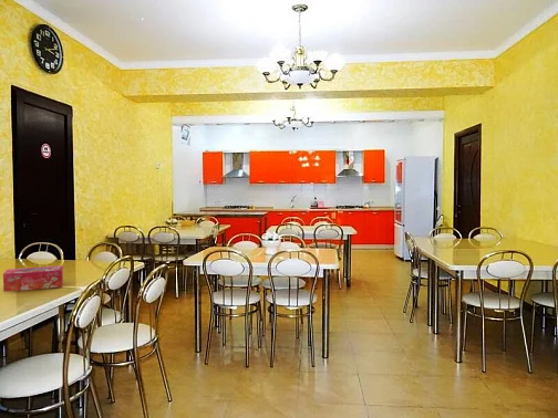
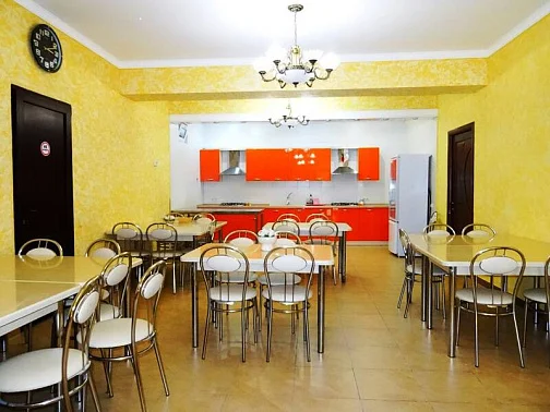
- tissue box (34, 278)
